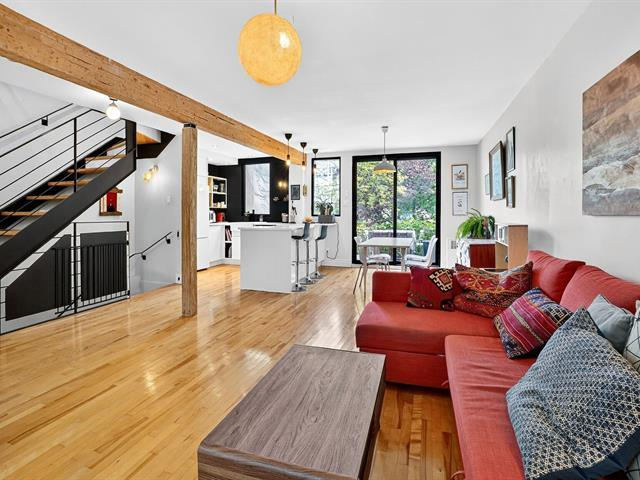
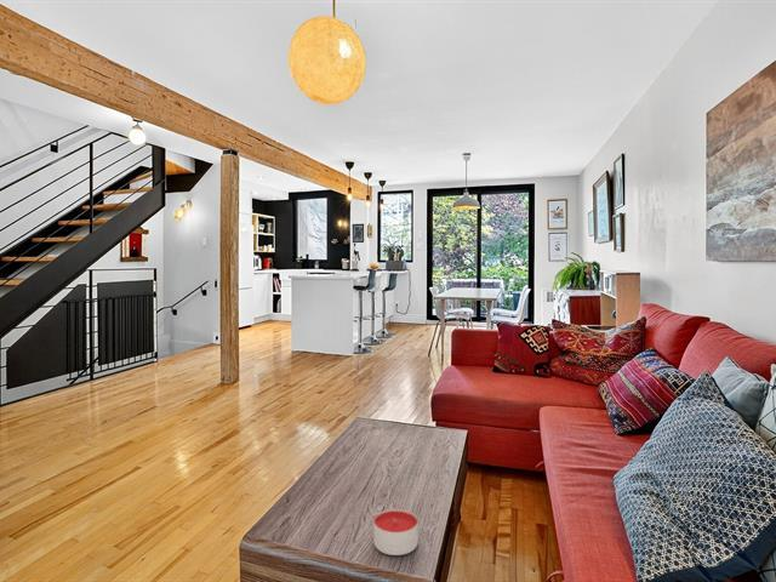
+ candle (395, 530)
